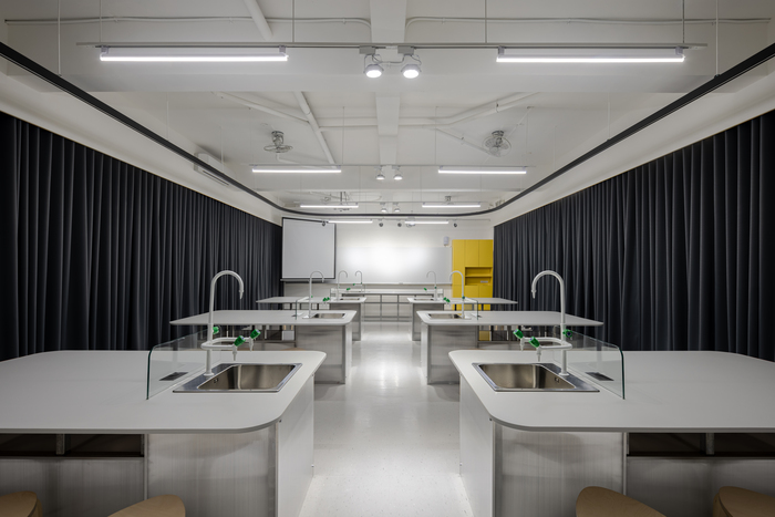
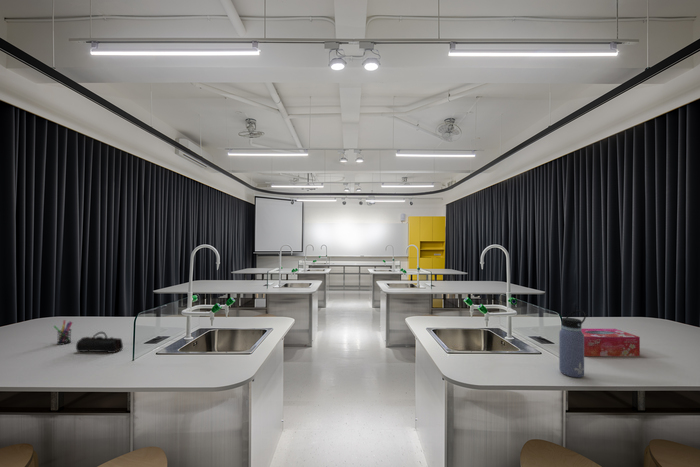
+ water bottle (572, 342)
+ pen holder (62, 332)
+ pencil case (99, 341)
+ tissue box (600, 341)
